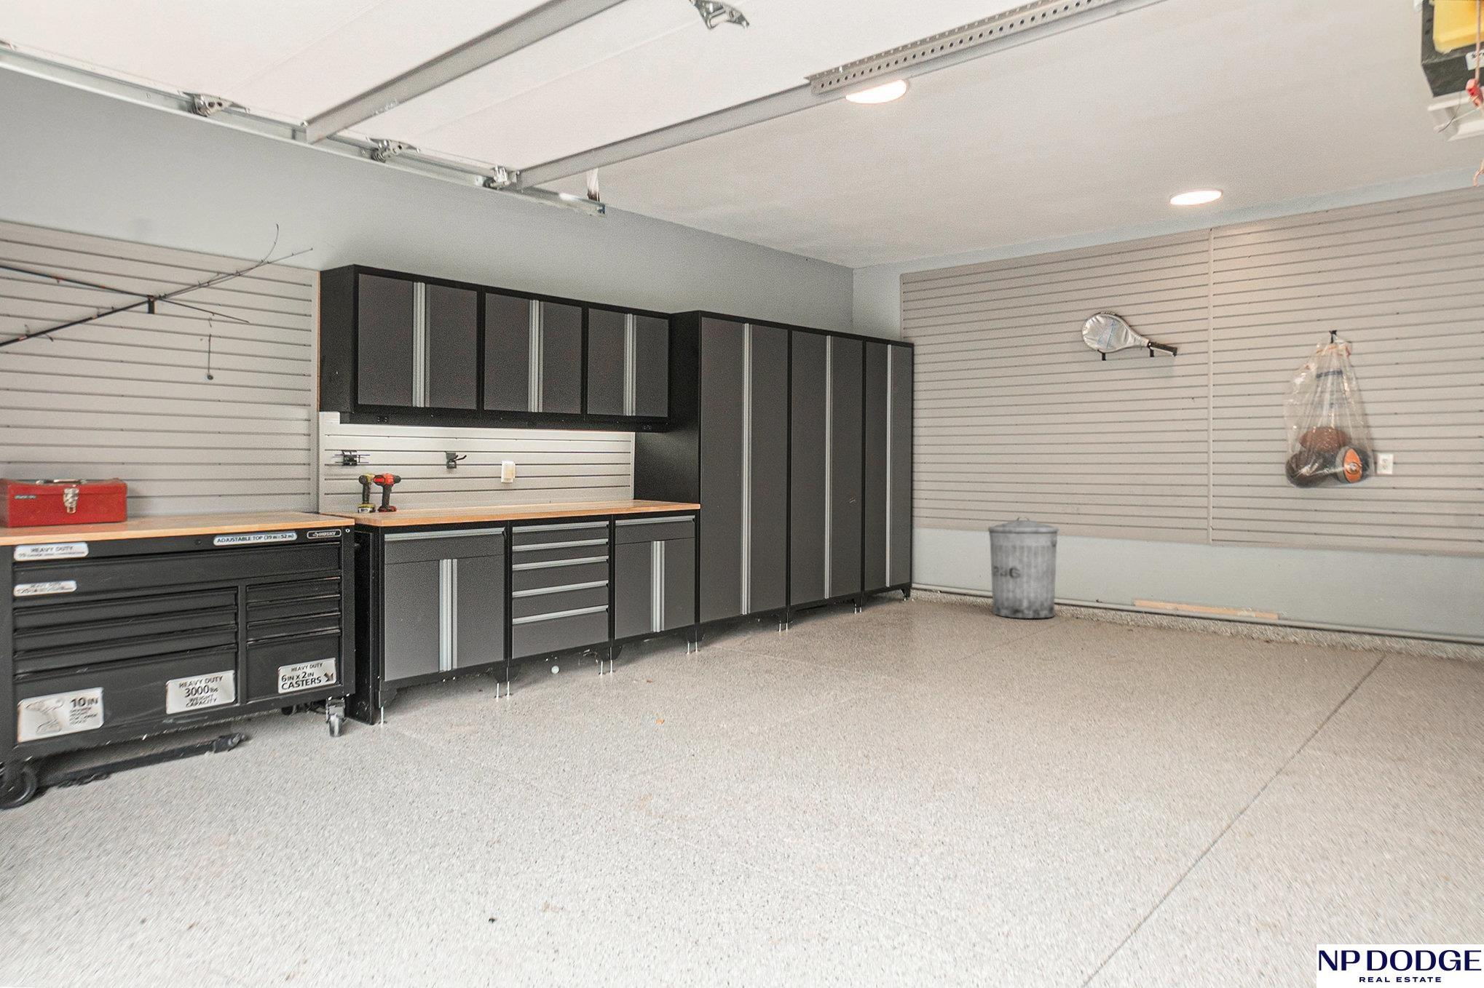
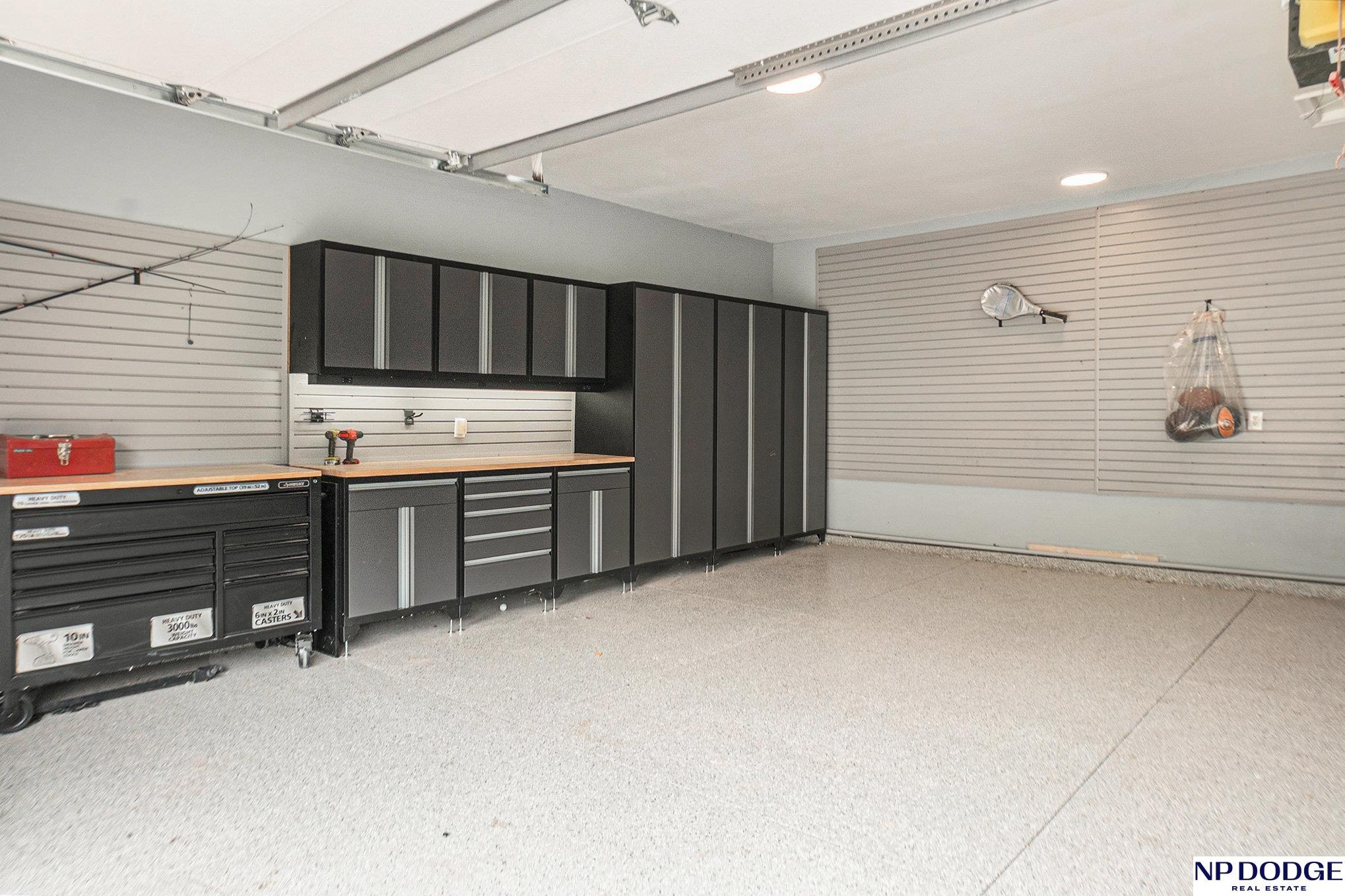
- trash can (1023, 566)
